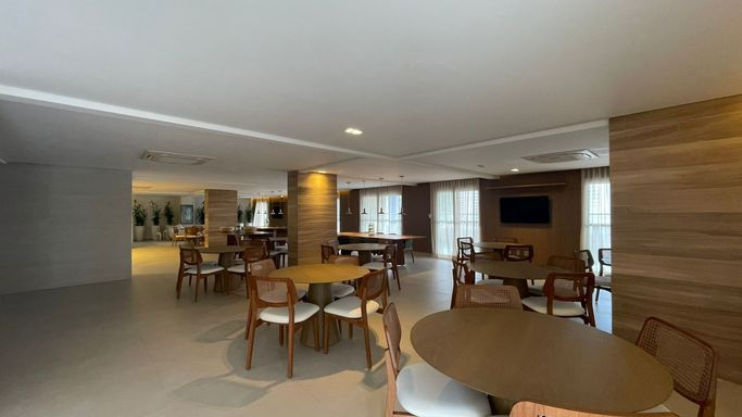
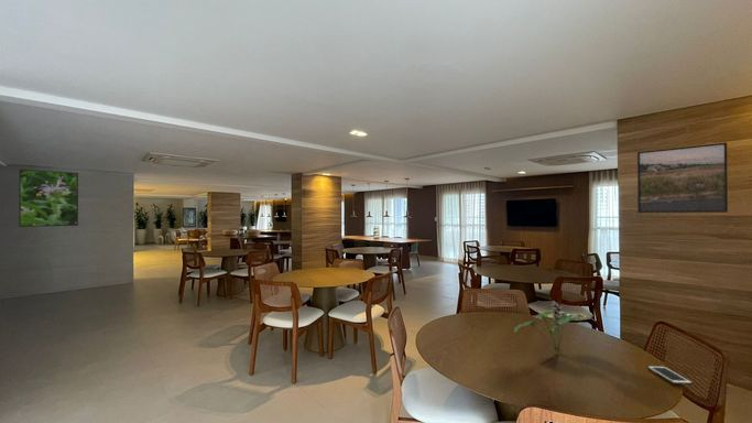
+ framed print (678, 180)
+ plant (552, 327)
+ cell phone (668, 375)
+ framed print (50, 198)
